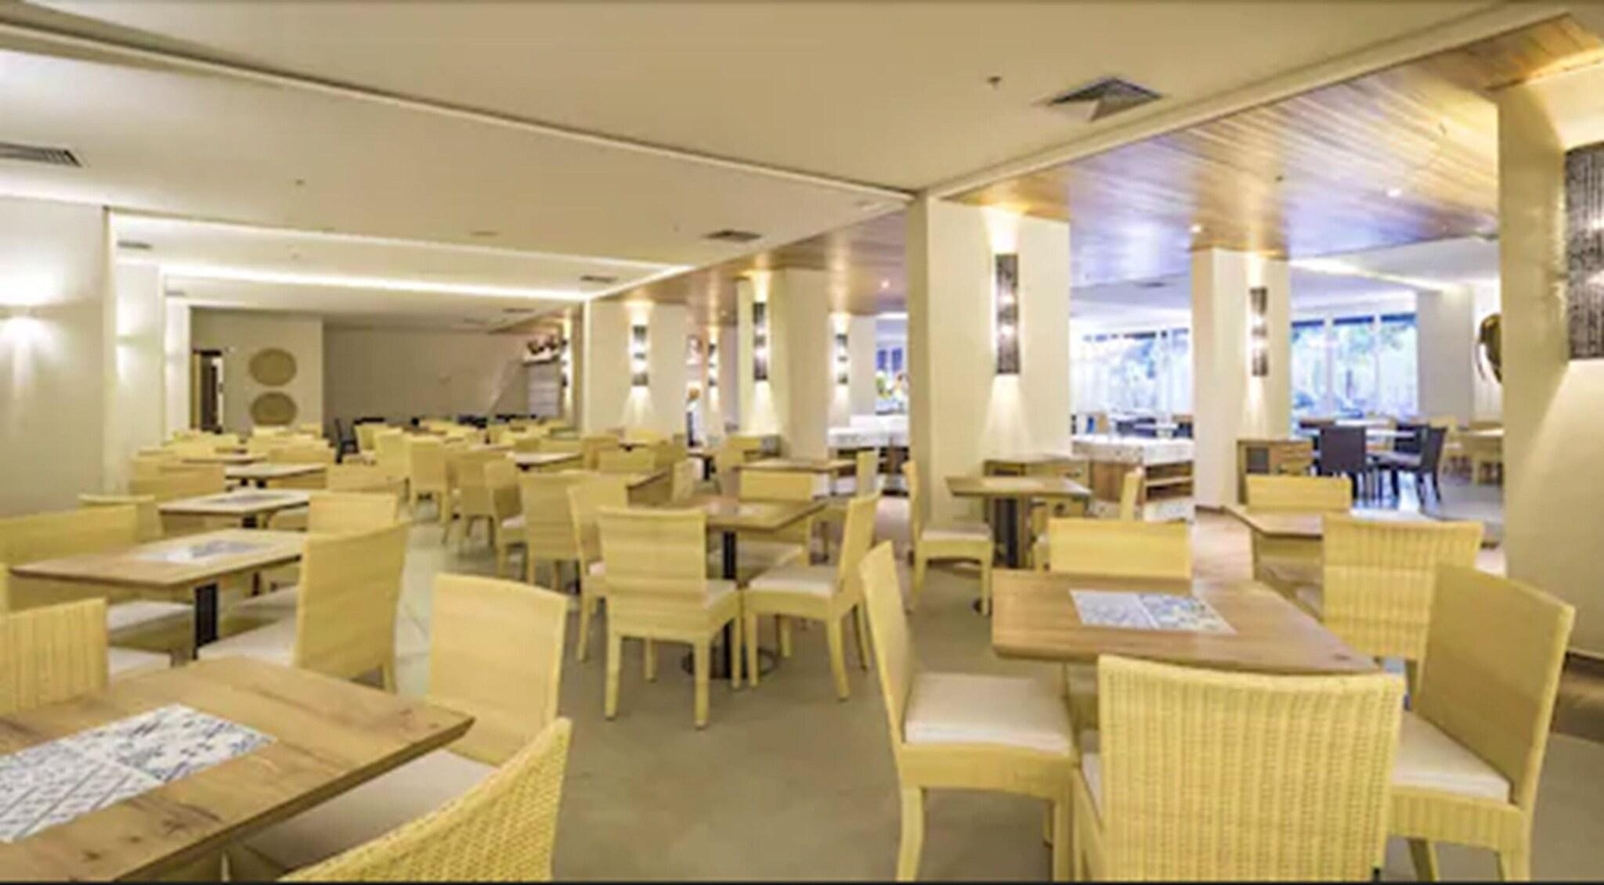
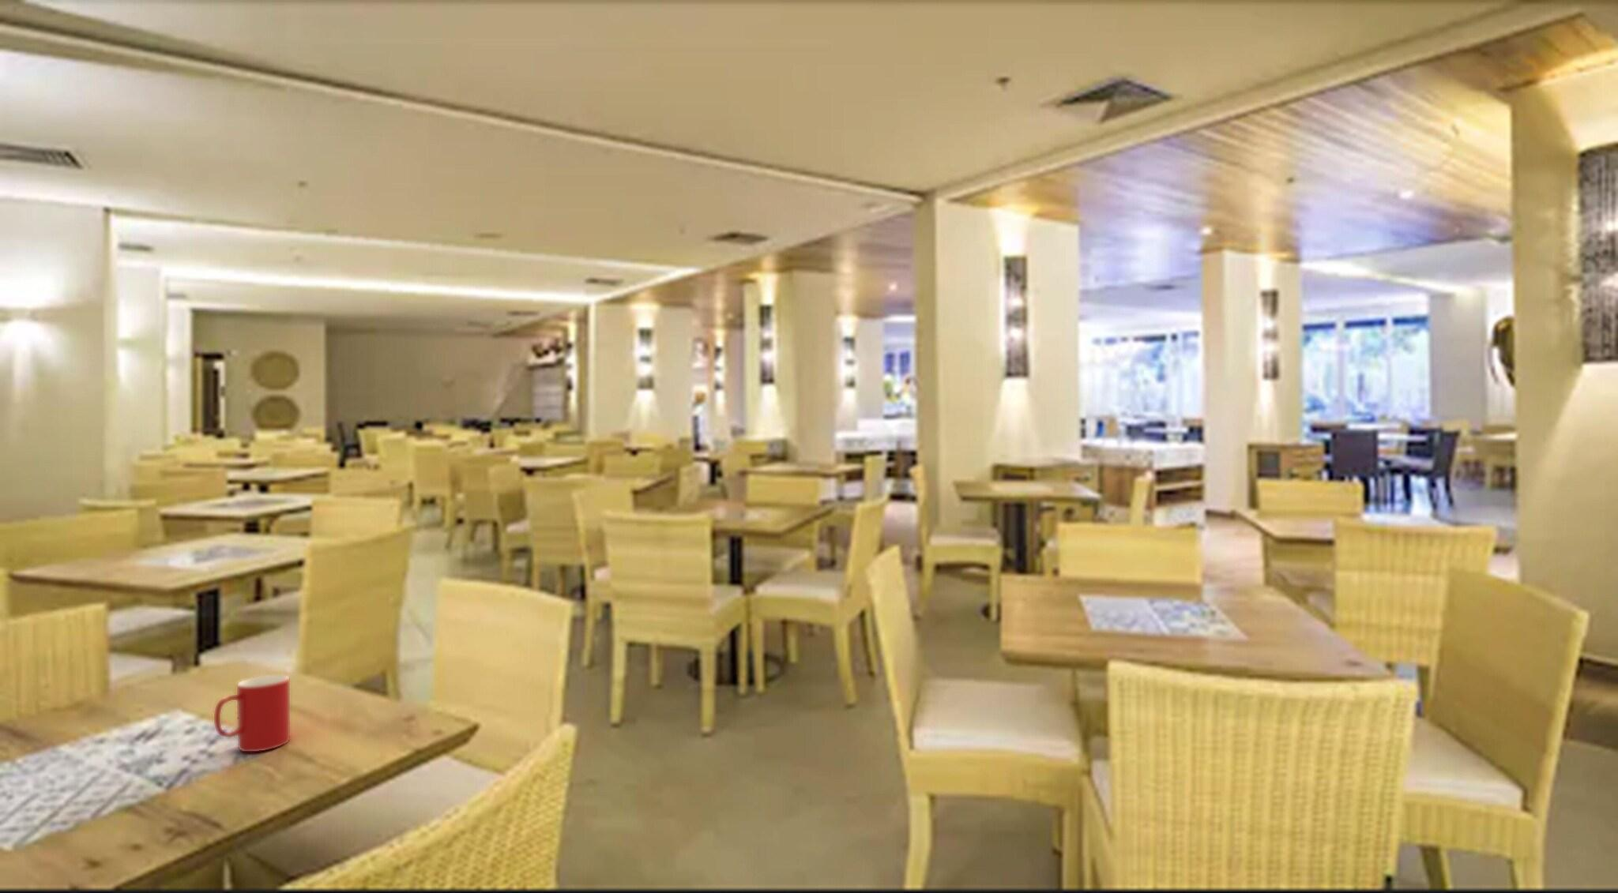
+ cup (252, 714)
